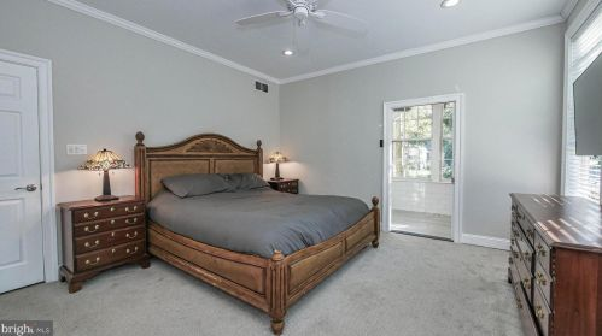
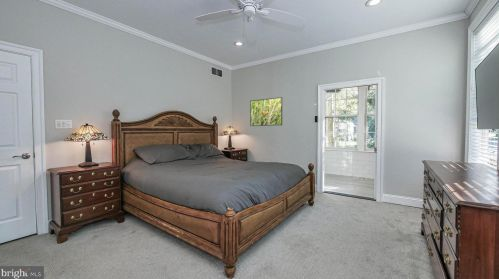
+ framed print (265, 112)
